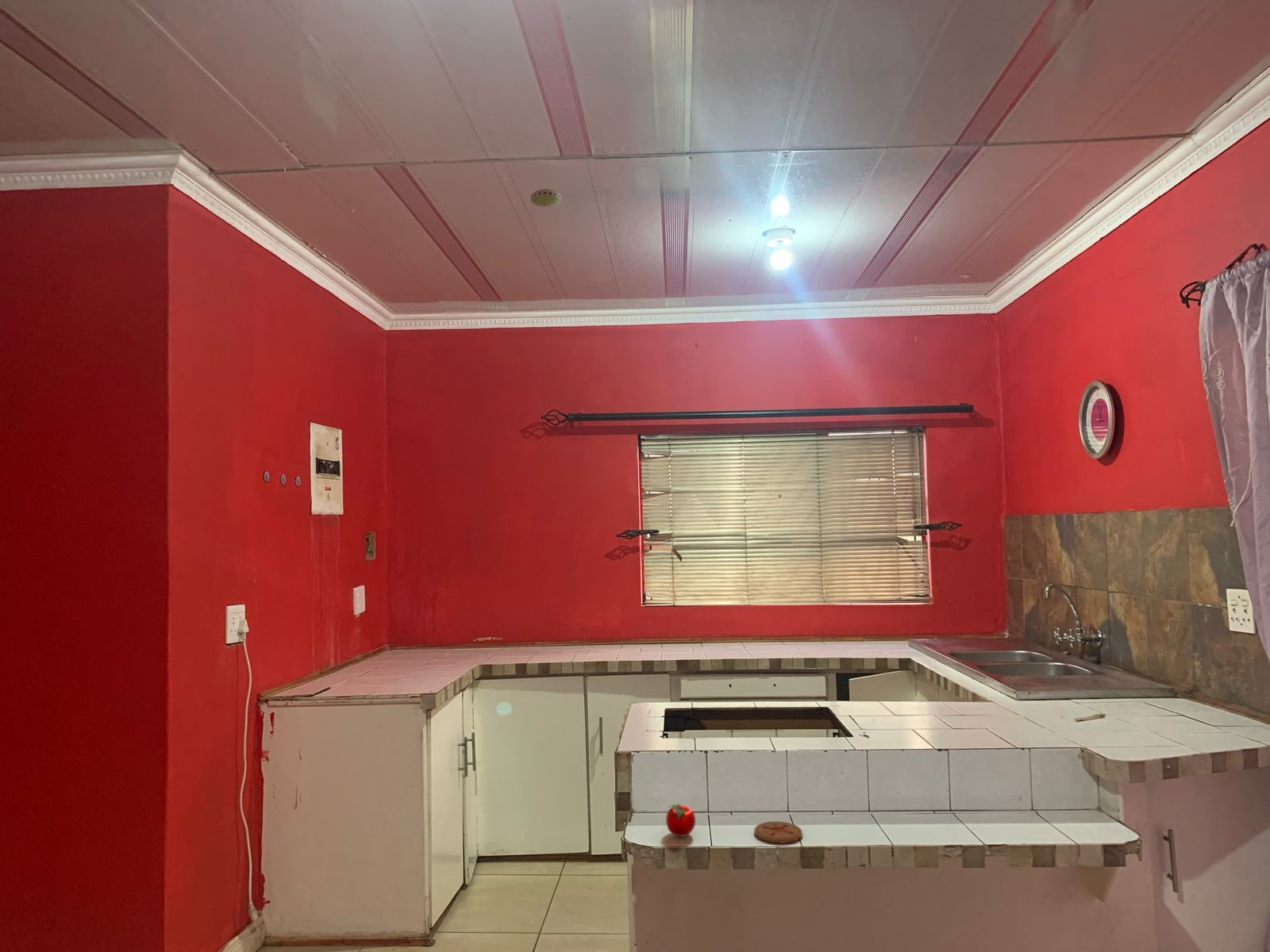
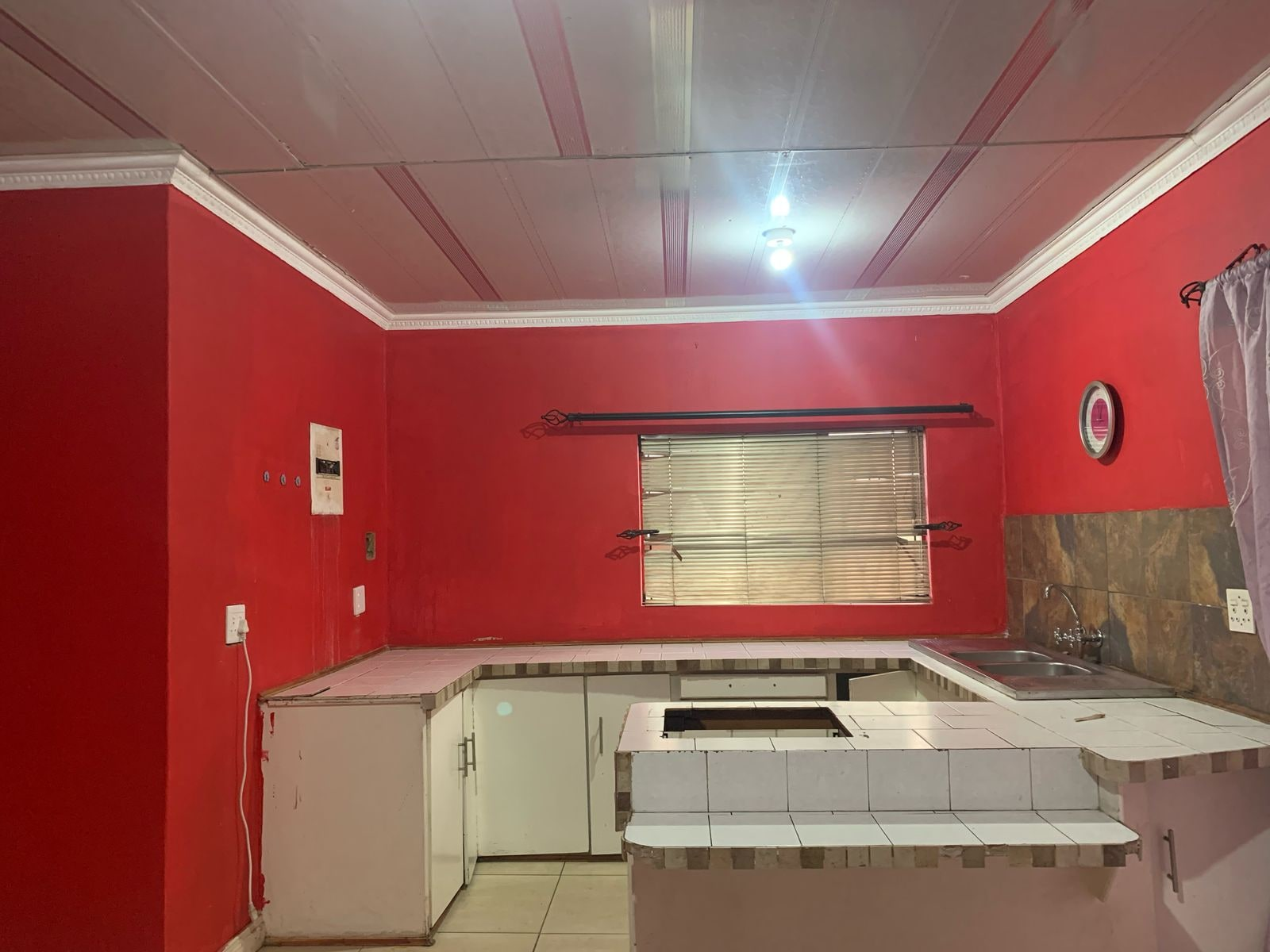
- coaster (778, 831)
- apple (679, 820)
- smoke detector (545, 198)
